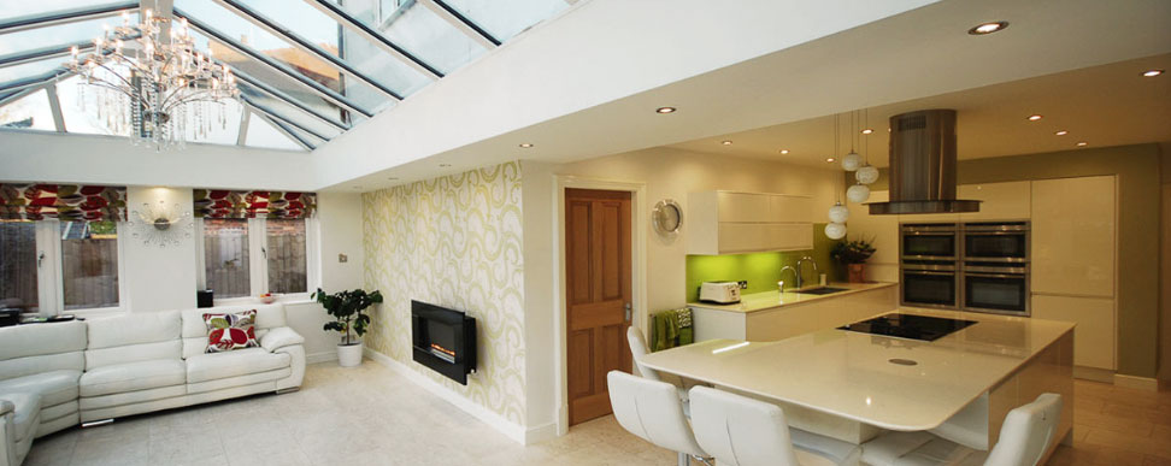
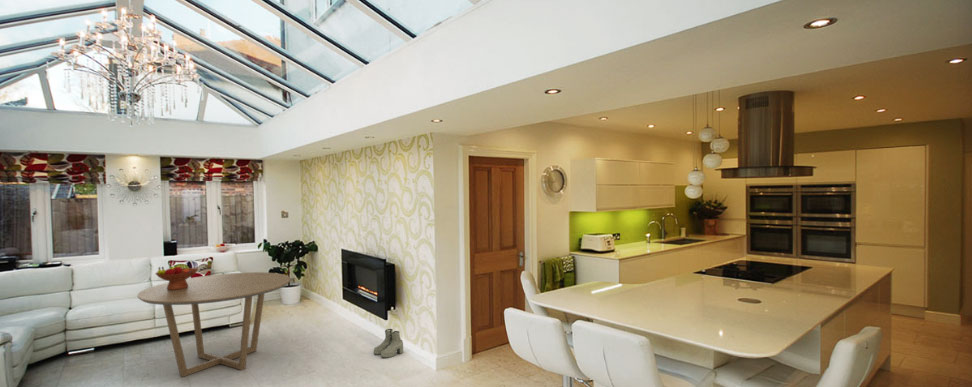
+ fruit bowl (177, 276)
+ dining table (200, 323)
+ boots (388, 342)
